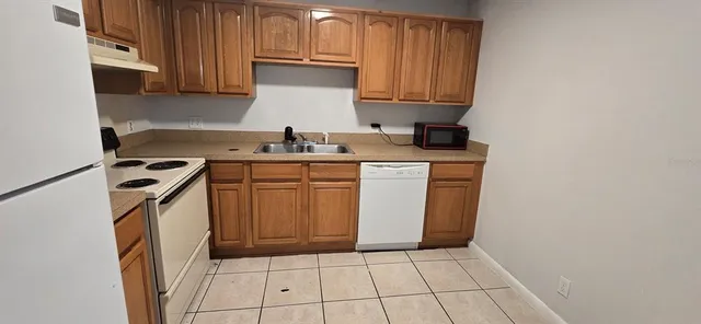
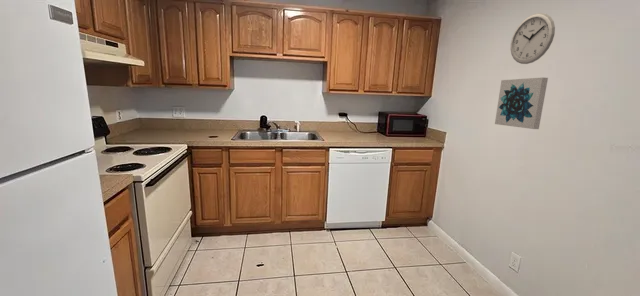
+ wall clock (530, 39)
+ wall art (518, 103)
